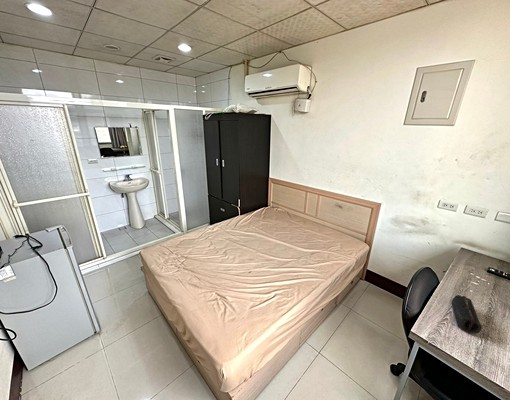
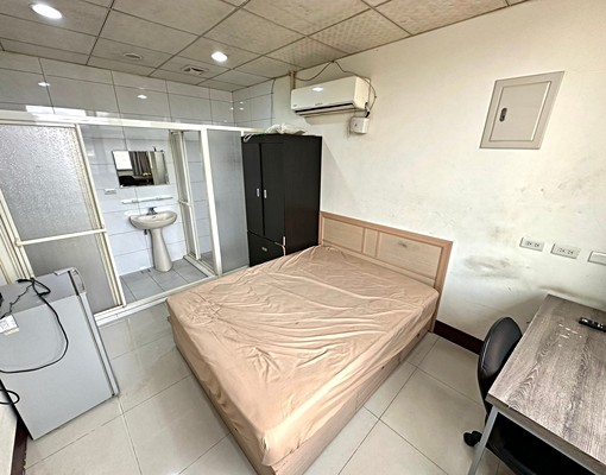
- pencil case (466, 309)
